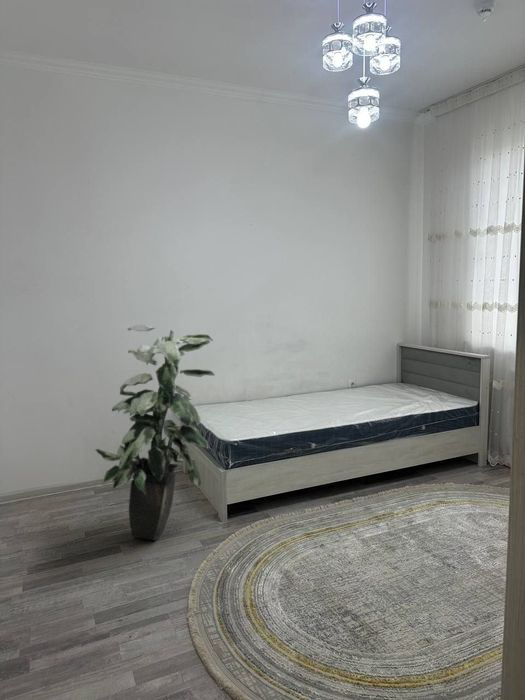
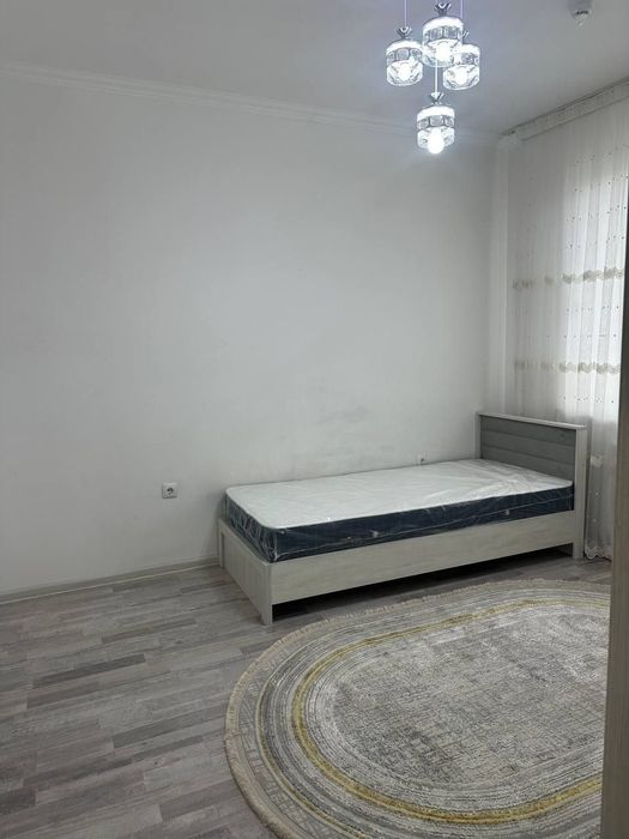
- indoor plant (157, 430)
